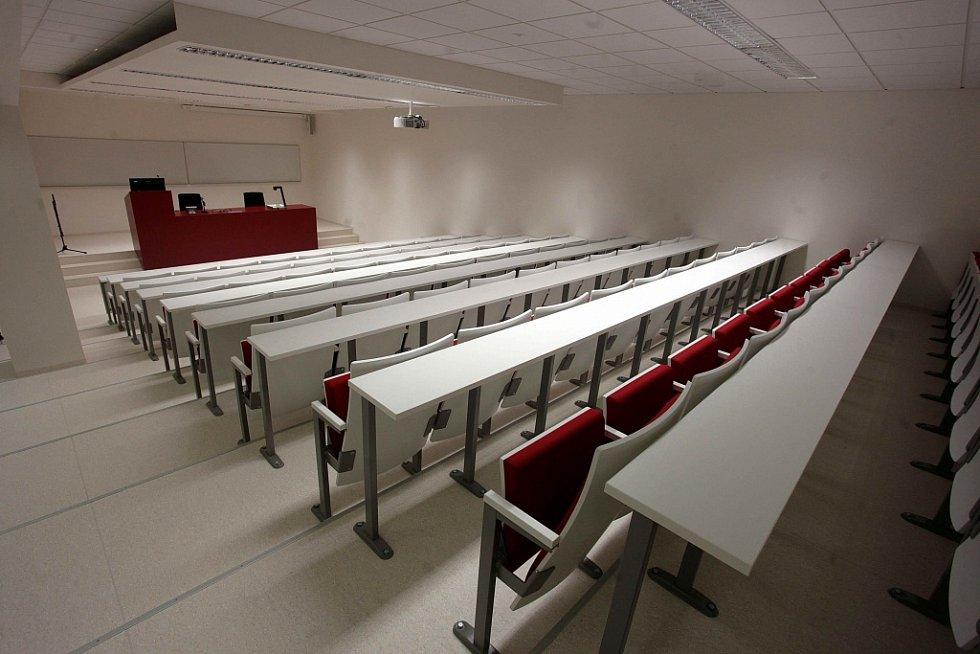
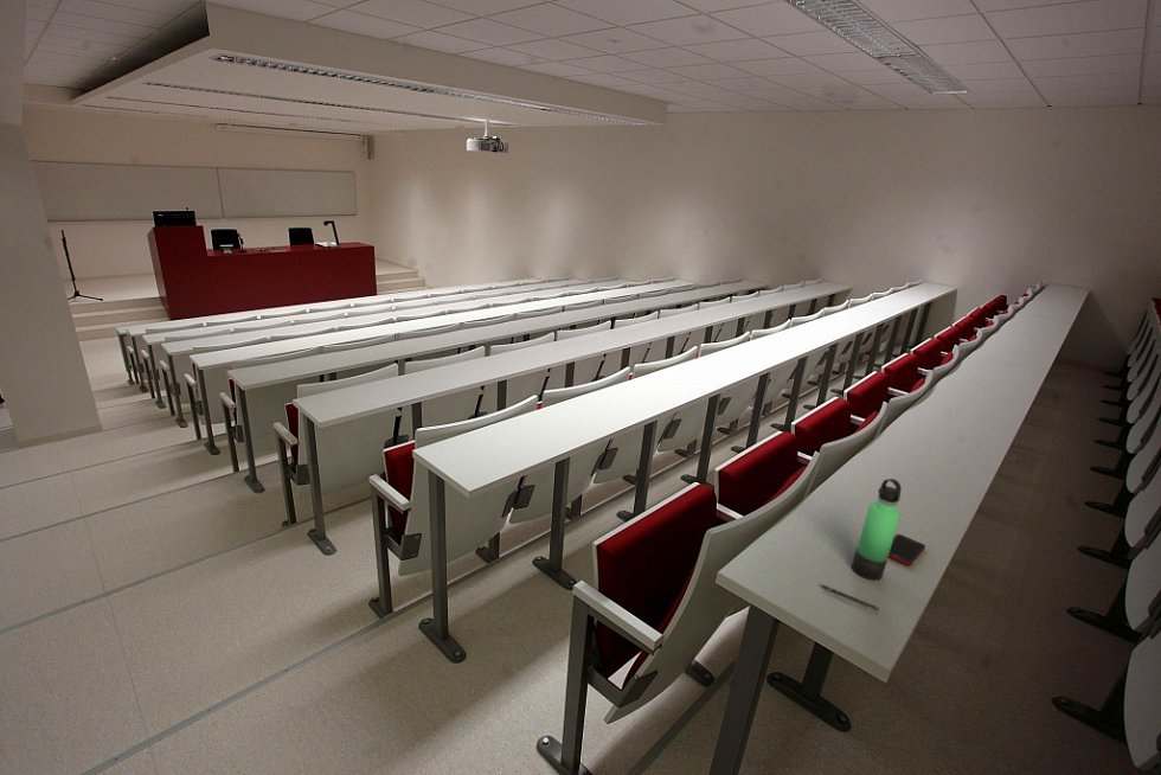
+ pen (848, 596)
+ thermos bottle (879, 526)
+ cell phone (904, 549)
